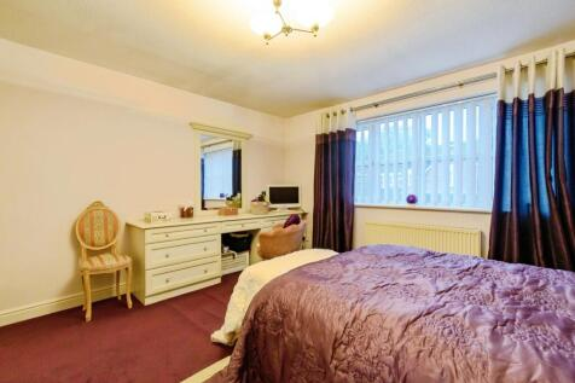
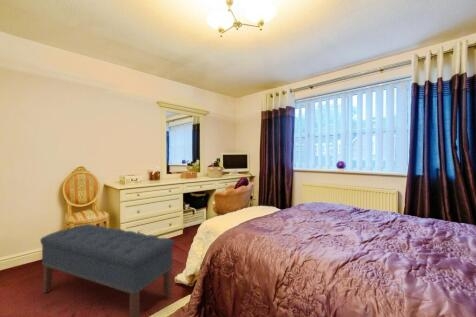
+ bench (106, 264)
